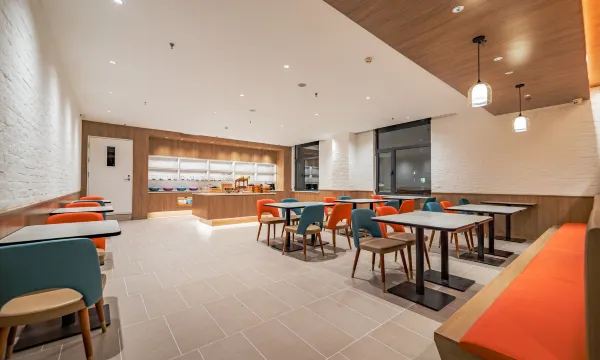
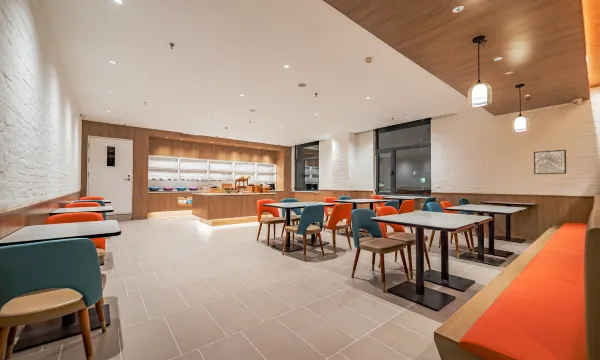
+ wall art (549, 162)
